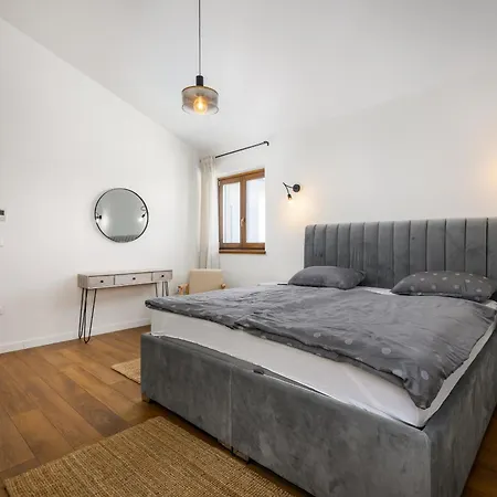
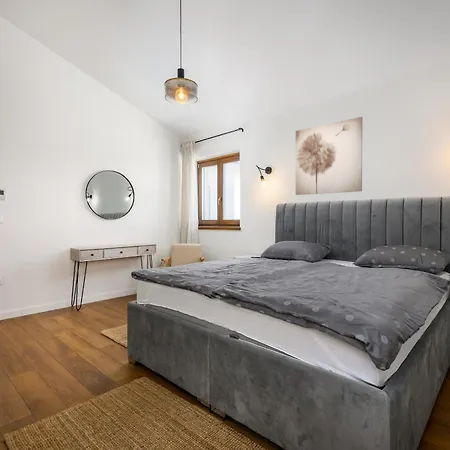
+ wall art (326, 159)
